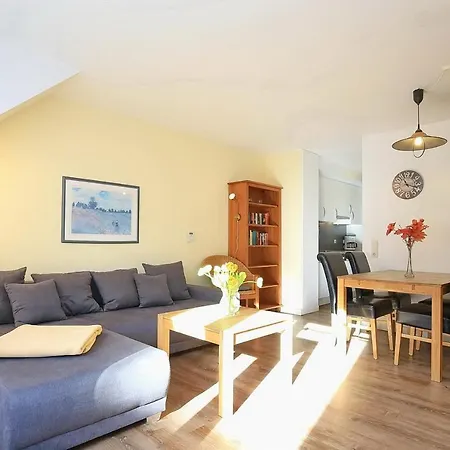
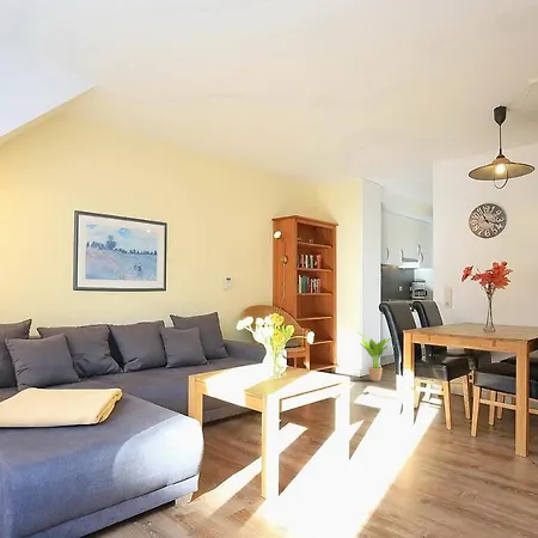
+ potted plant (374, 355)
